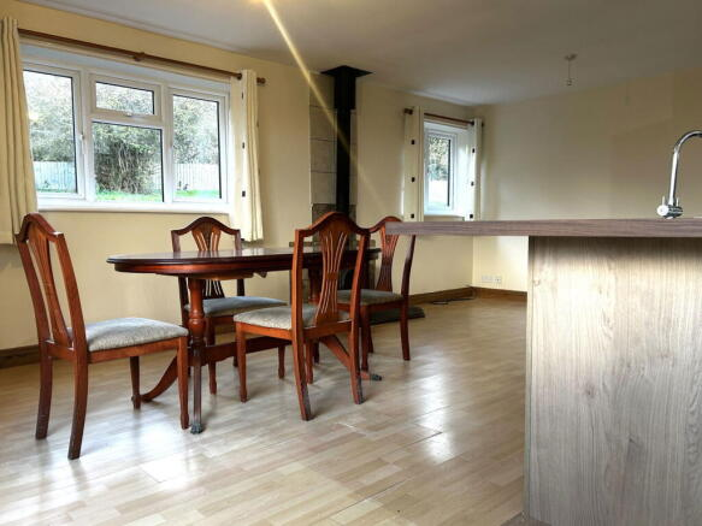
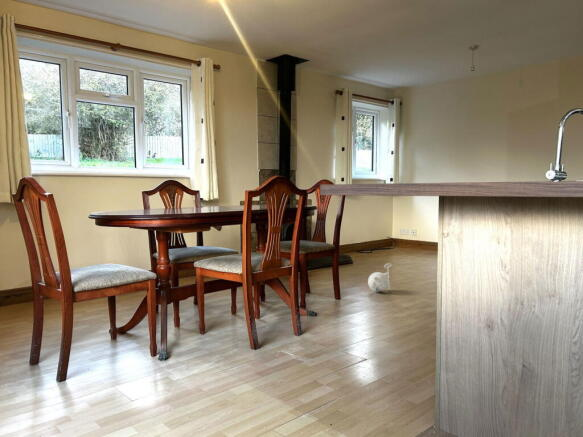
+ toy figurine (380, 277)
